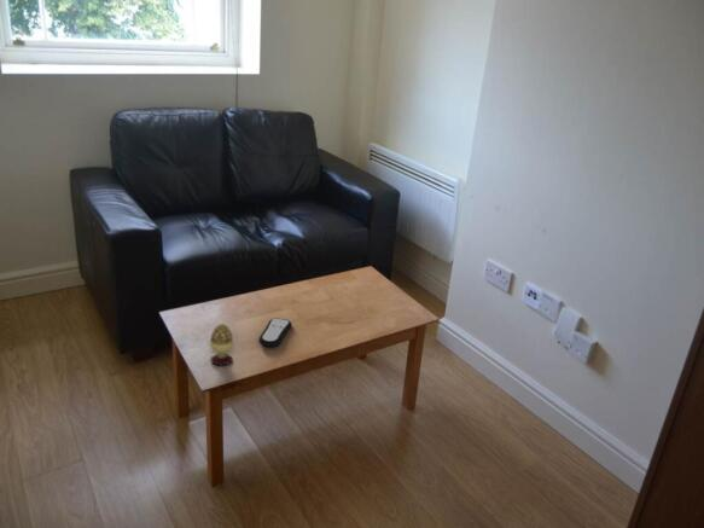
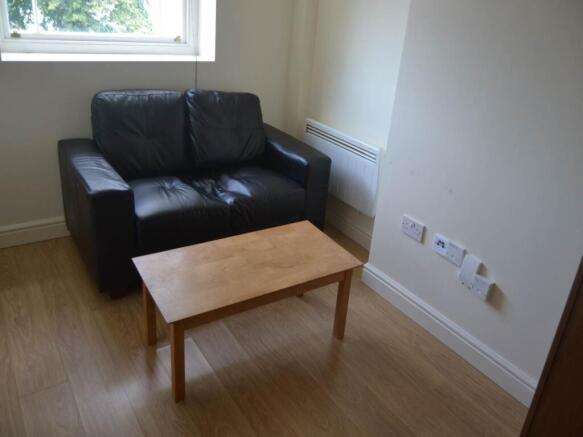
- remote control (274, 331)
- decorative egg (221, 342)
